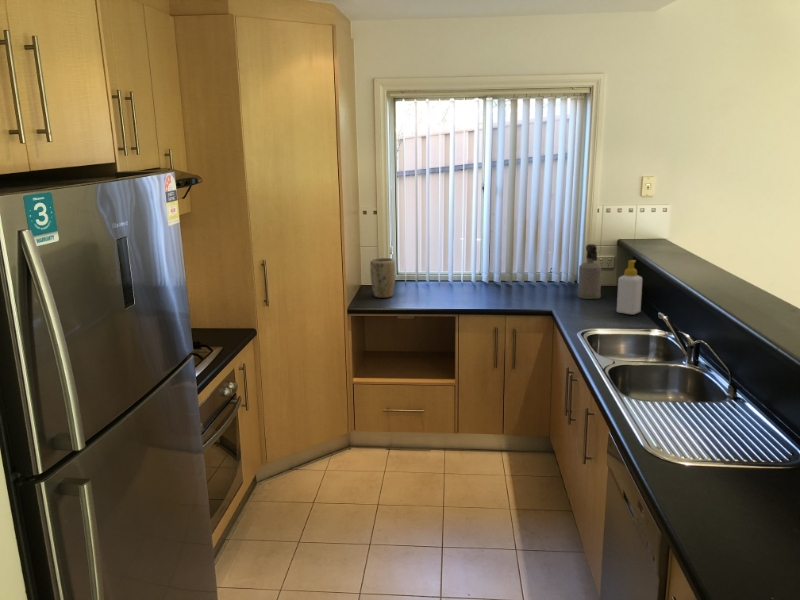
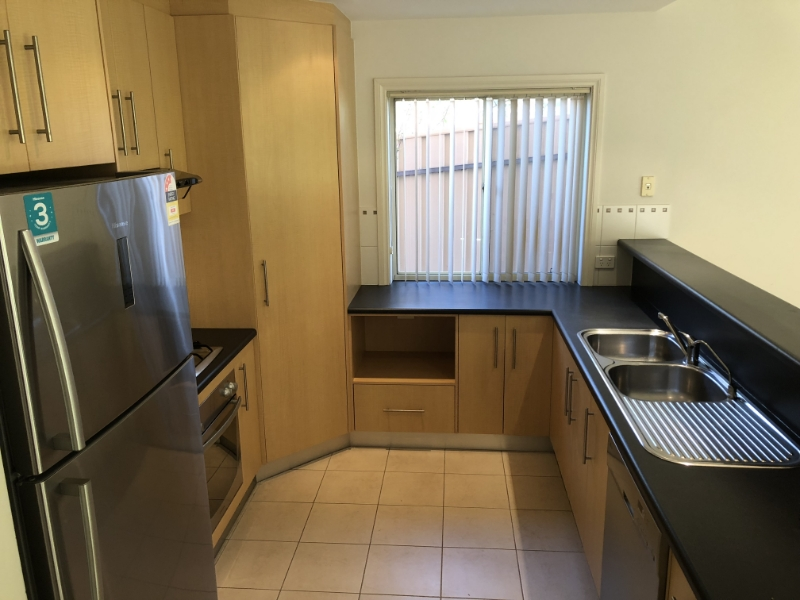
- plant pot (383, 277)
- spray bottle (590, 270)
- soap bottle (629, 286)
